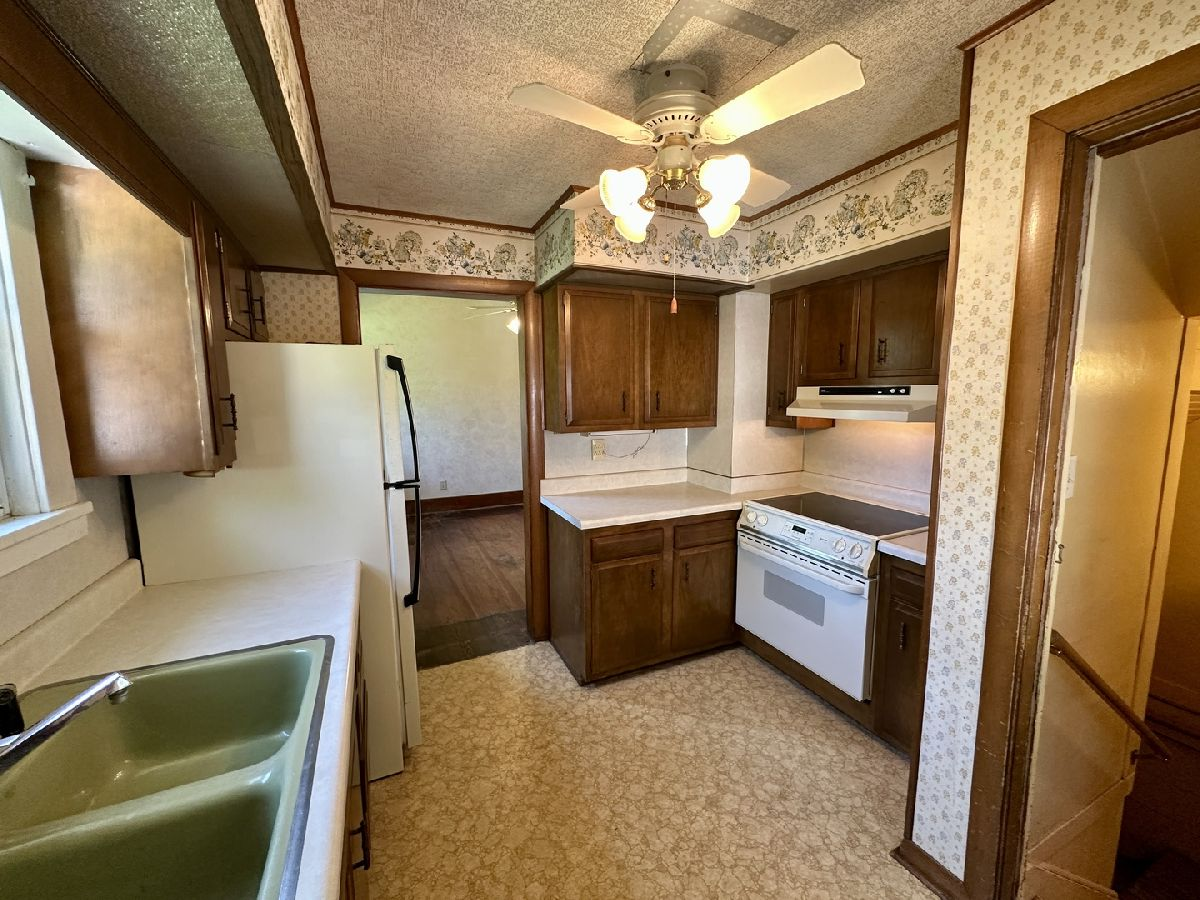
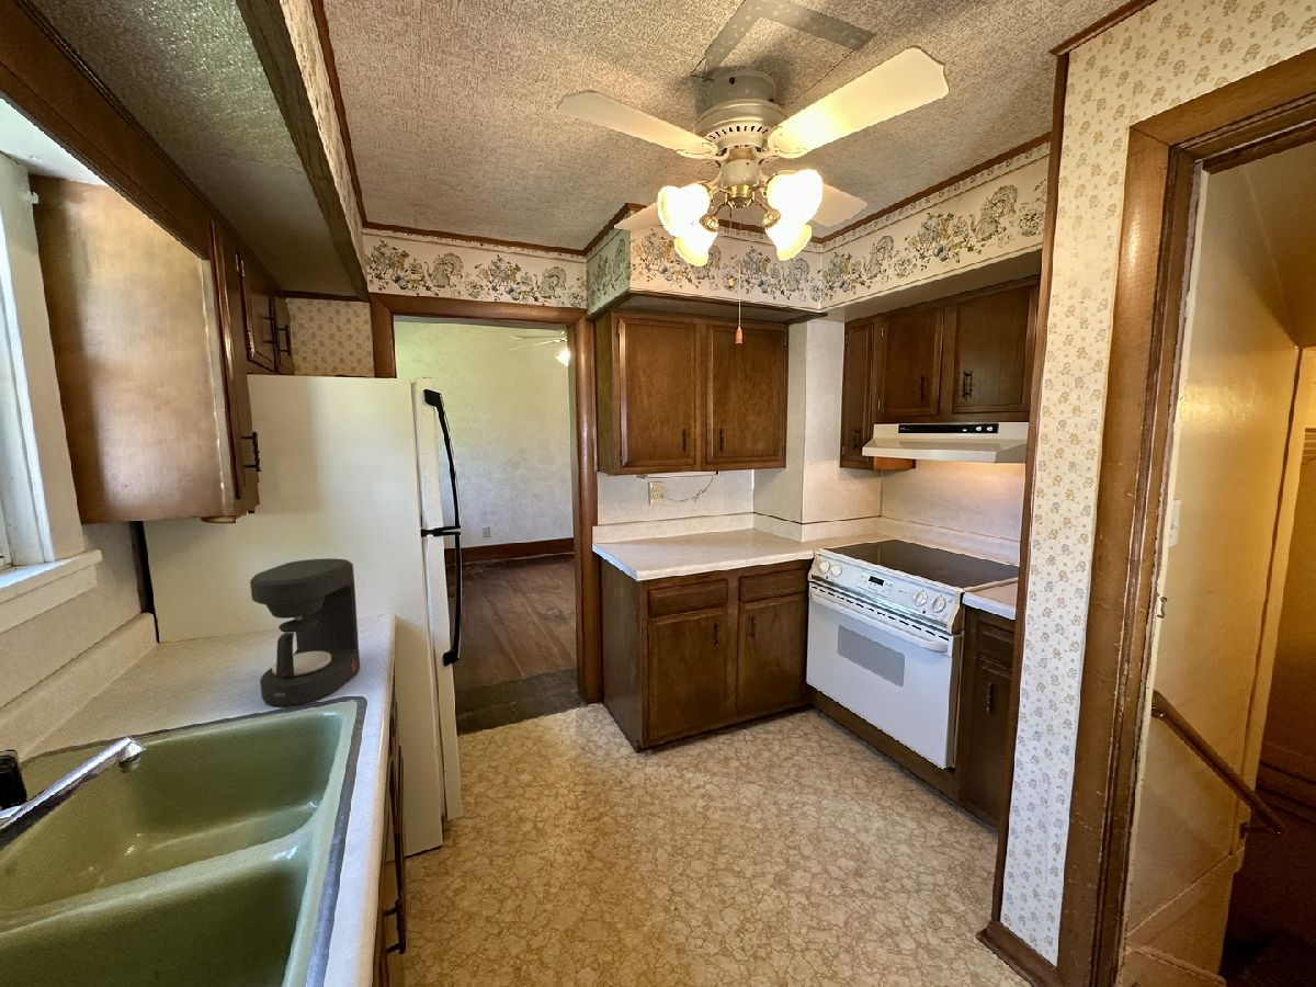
+ coffee maker (307, 627)
